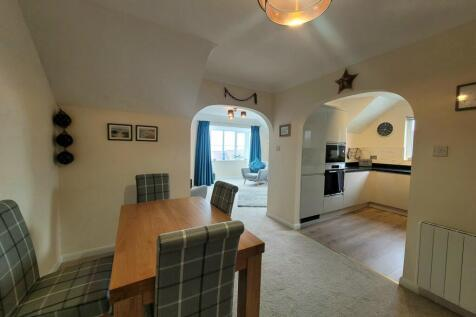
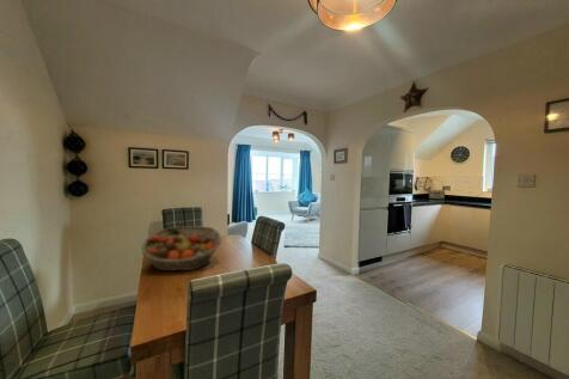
+ fruit basket (183, 246)
